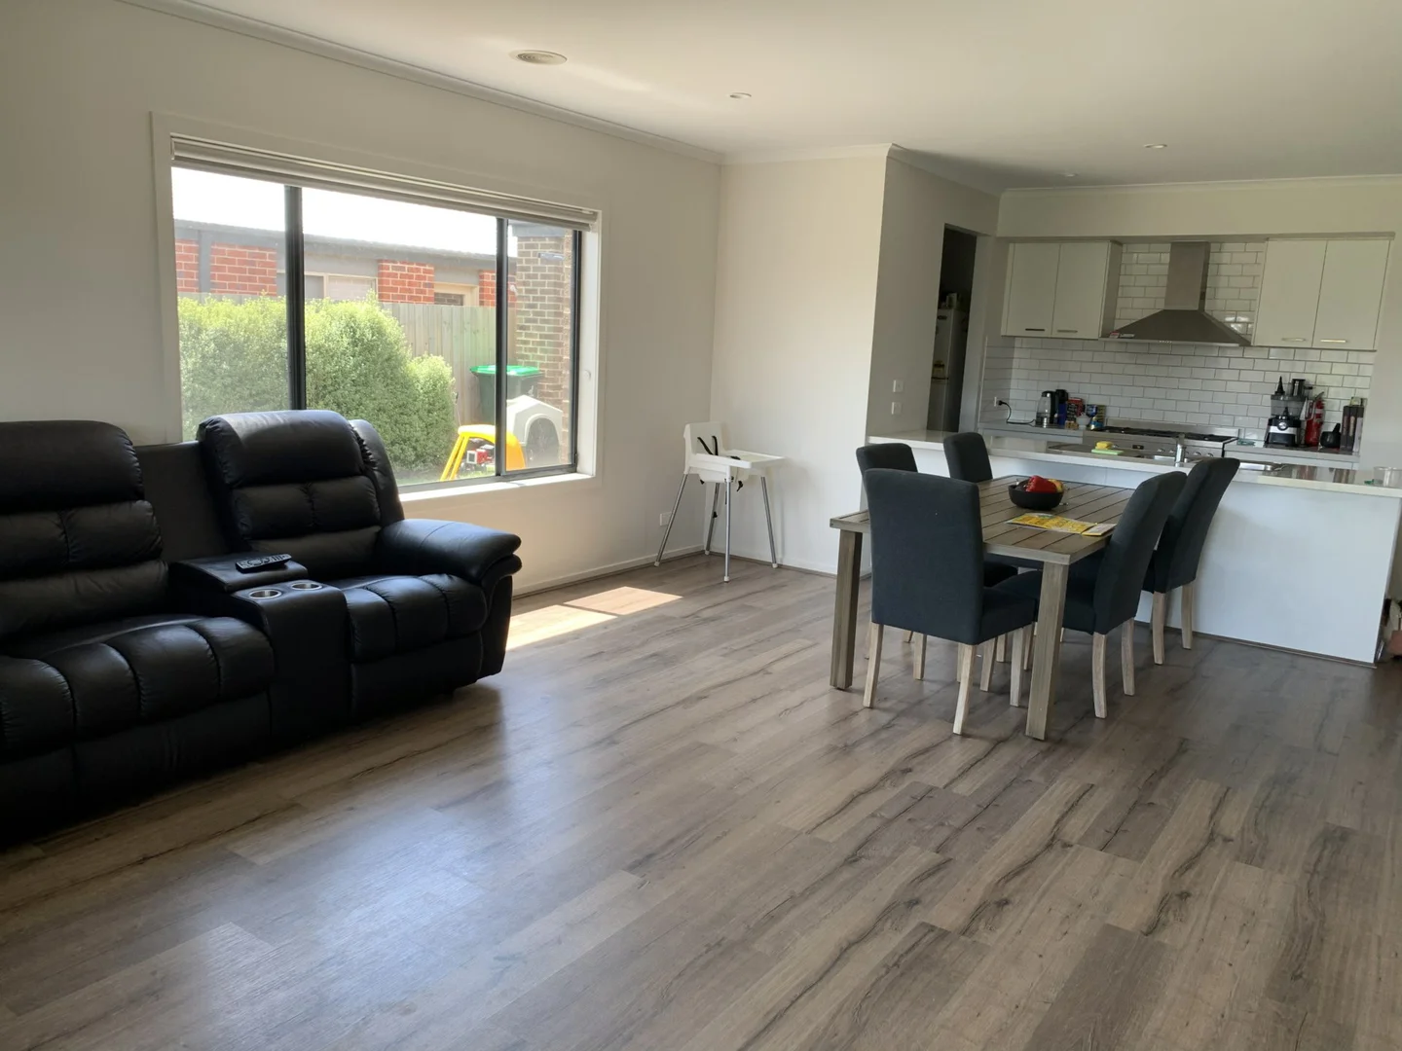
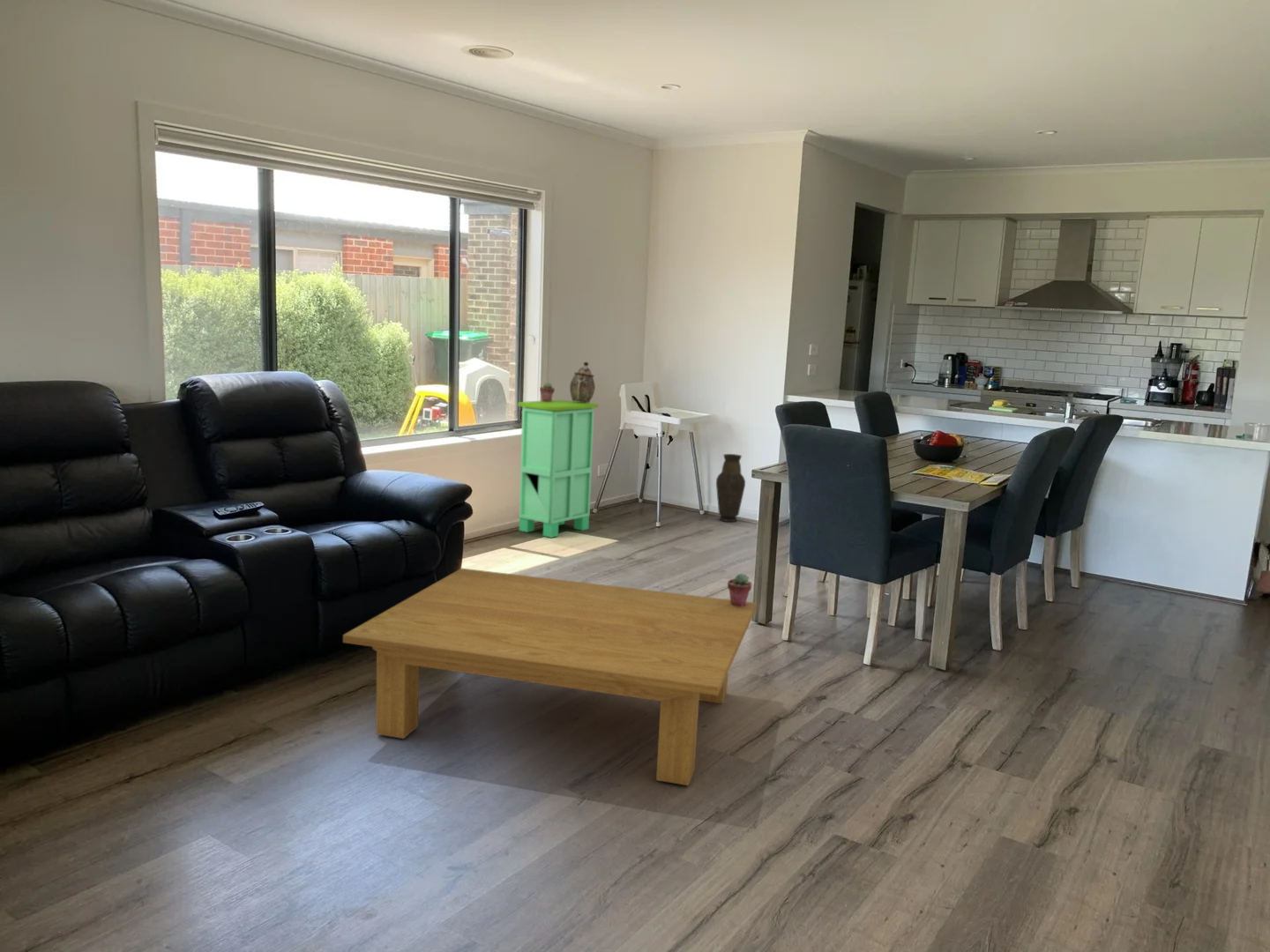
+ vase (730, 487)
+ potted succulent (547, 391)
+ cabinet (556, 466)
+ potted succulent (739, 588)
+ decorative jar (581, 382)
+ coffee table (565, 666)
